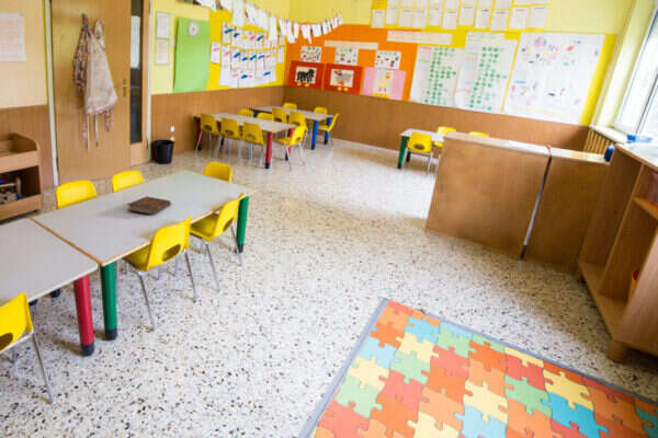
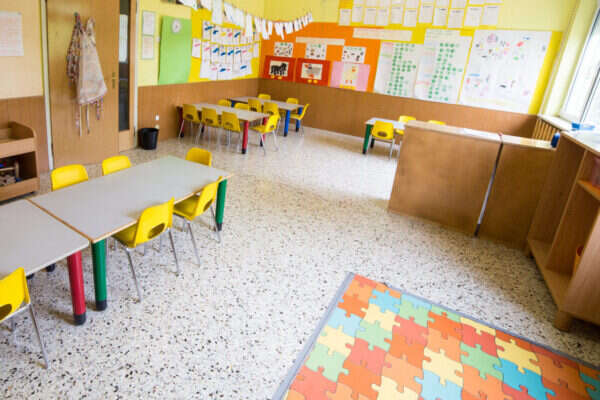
- book (149, 205)
